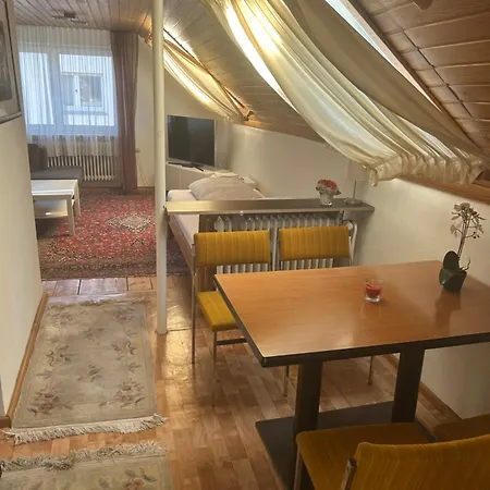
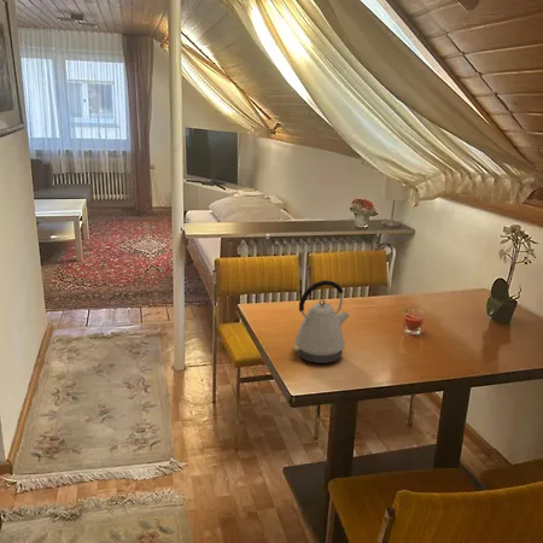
+ kettle (322, 317)
